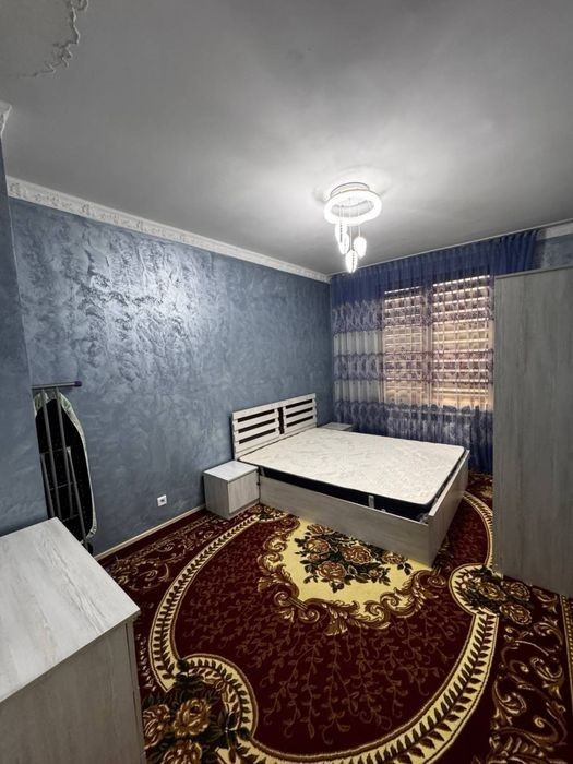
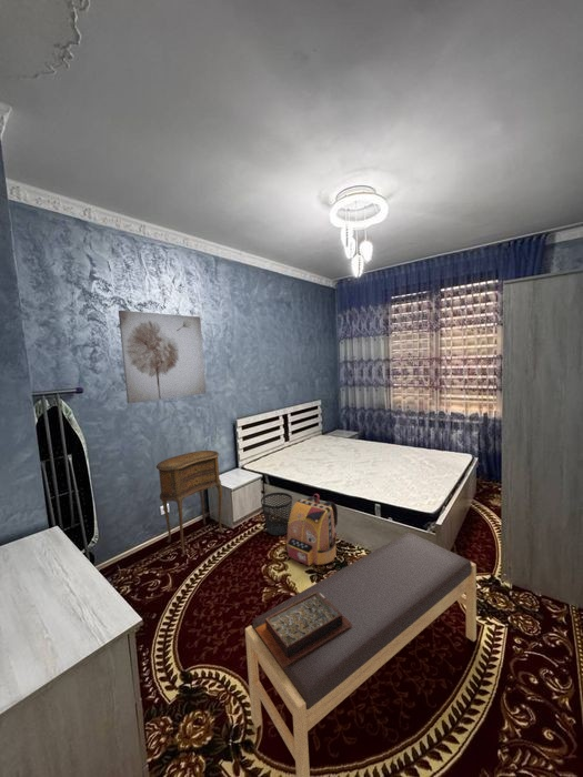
+ side table (191, 494)
+ wall art (167, 356)
+ bench (374, 630)
+ wastebasket (277, 514)
+ backpack (312, 523)
+ decorative box (303, 620)
